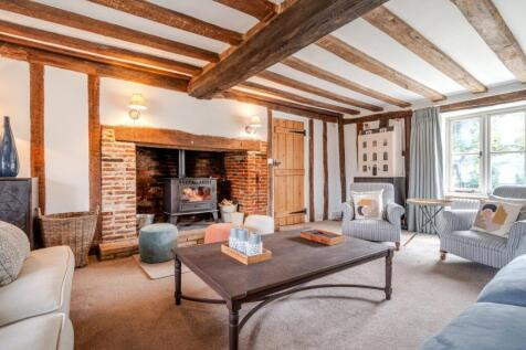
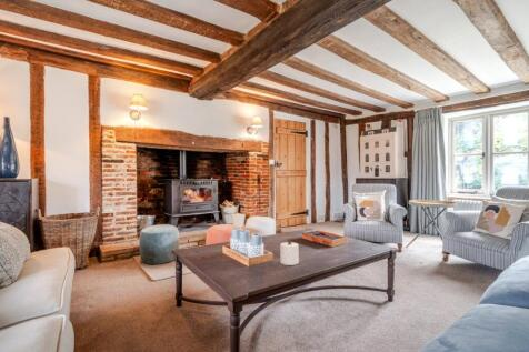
+ candle (289, 251)
